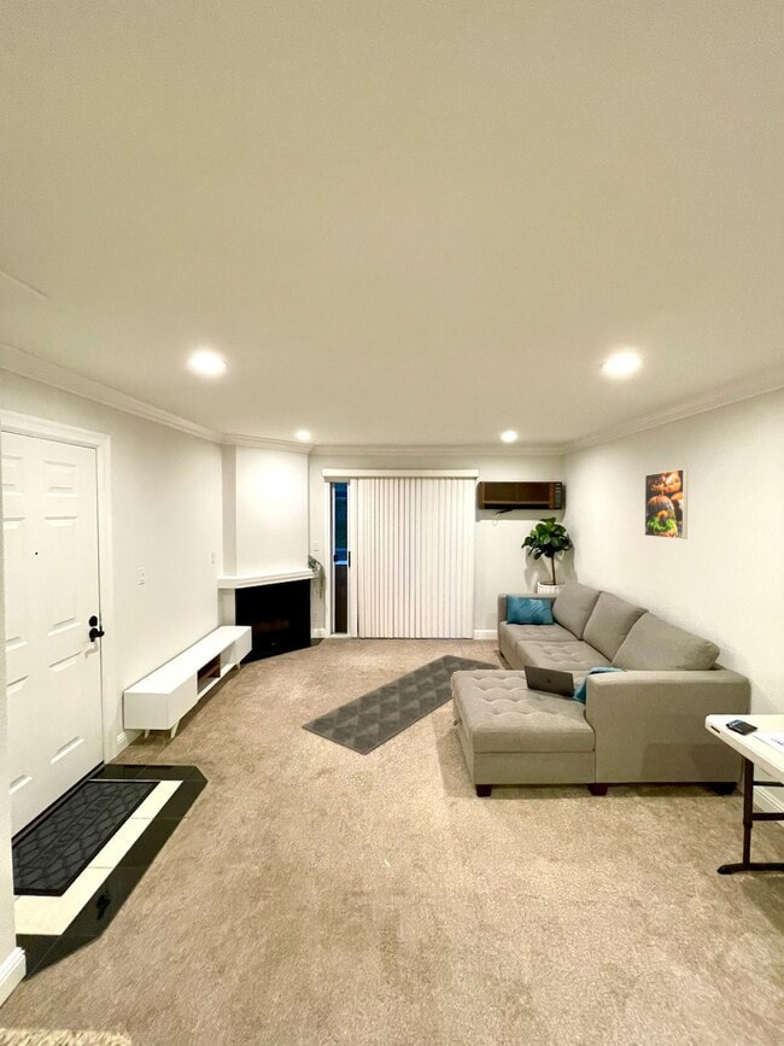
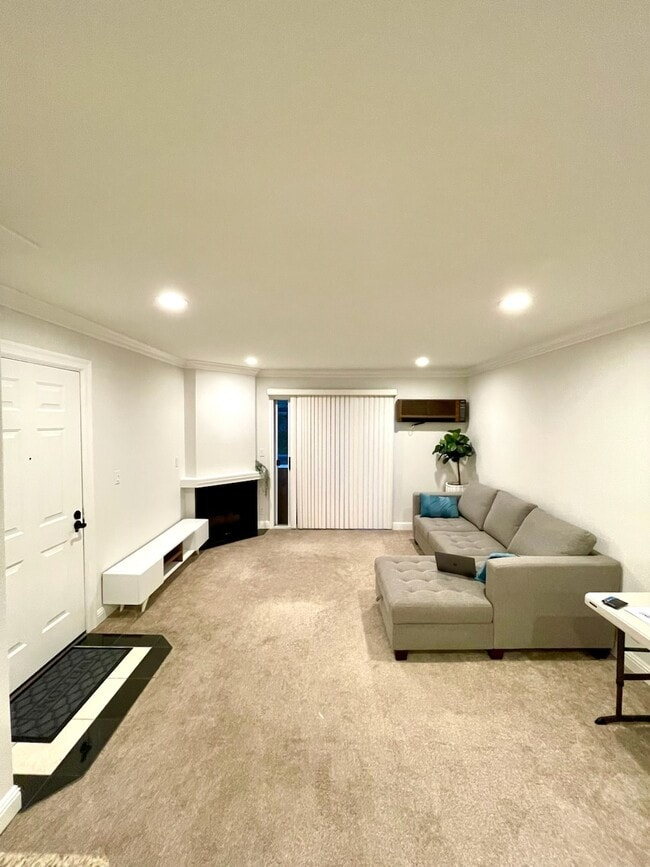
- rug (416, 691)
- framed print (665, 504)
